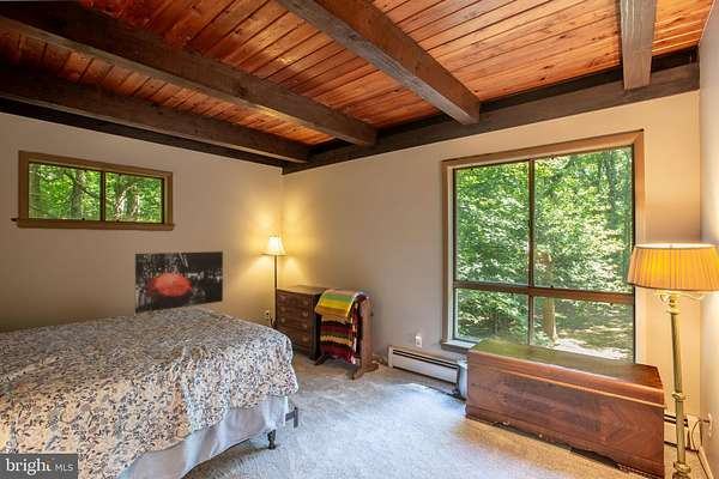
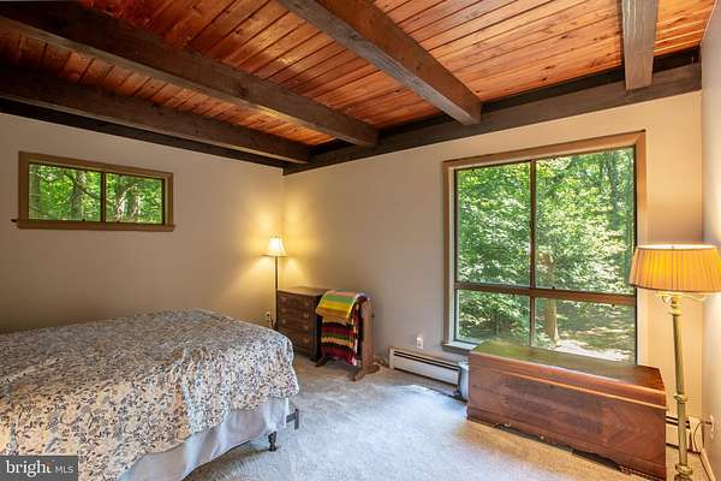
- wall art (182, 279)
